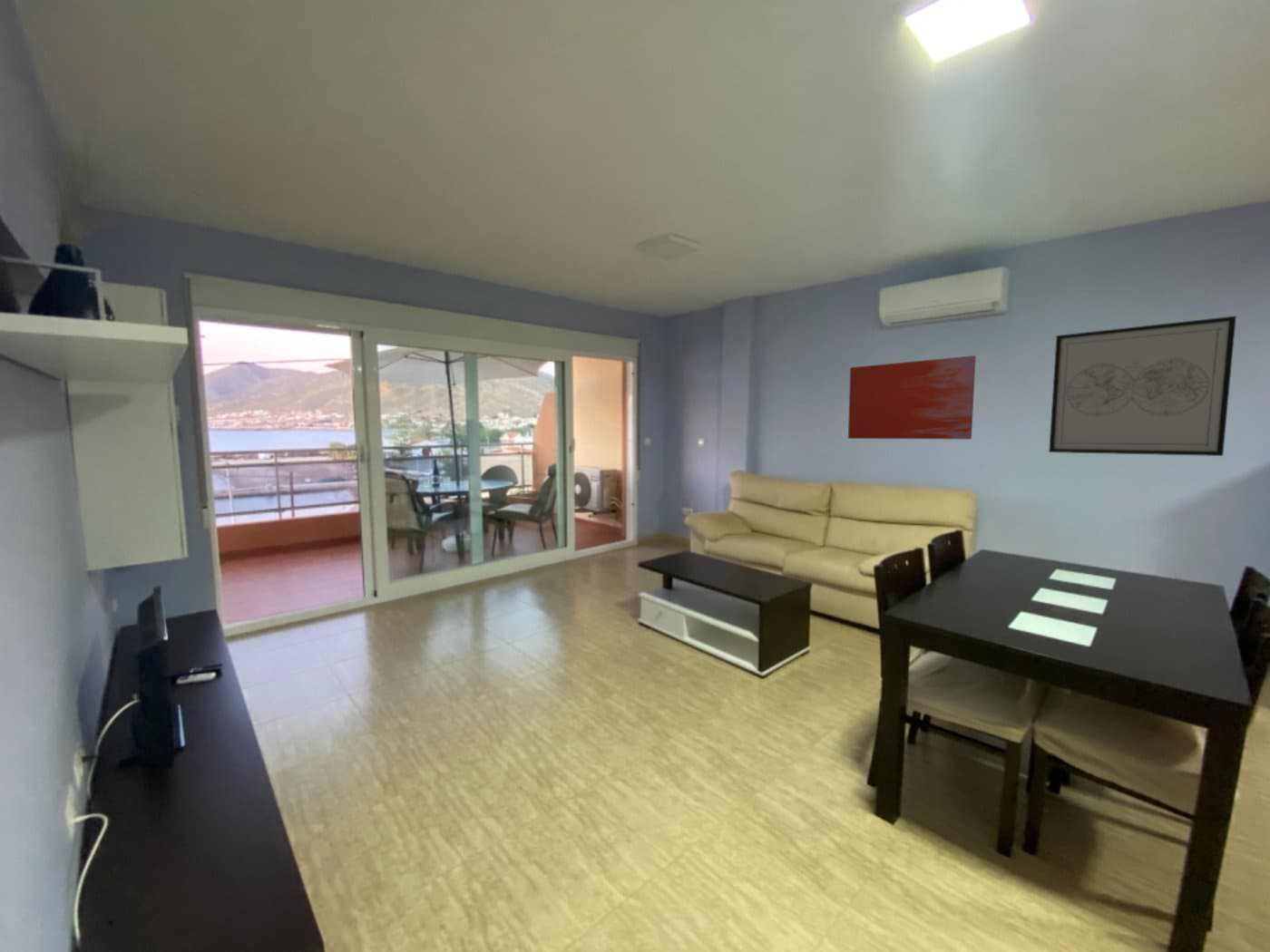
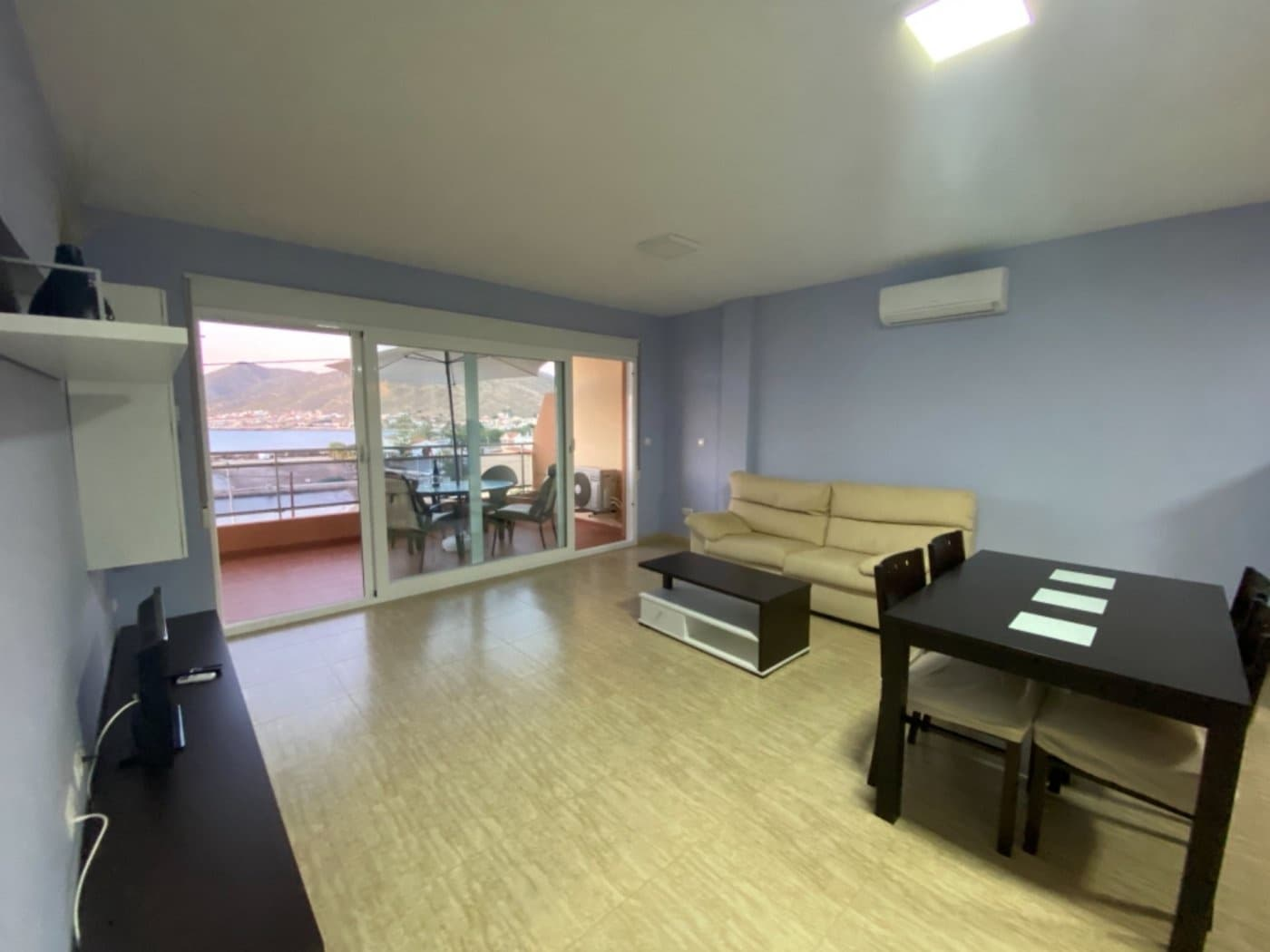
- wall art (1133, 391)
- wall art (906, 401)
